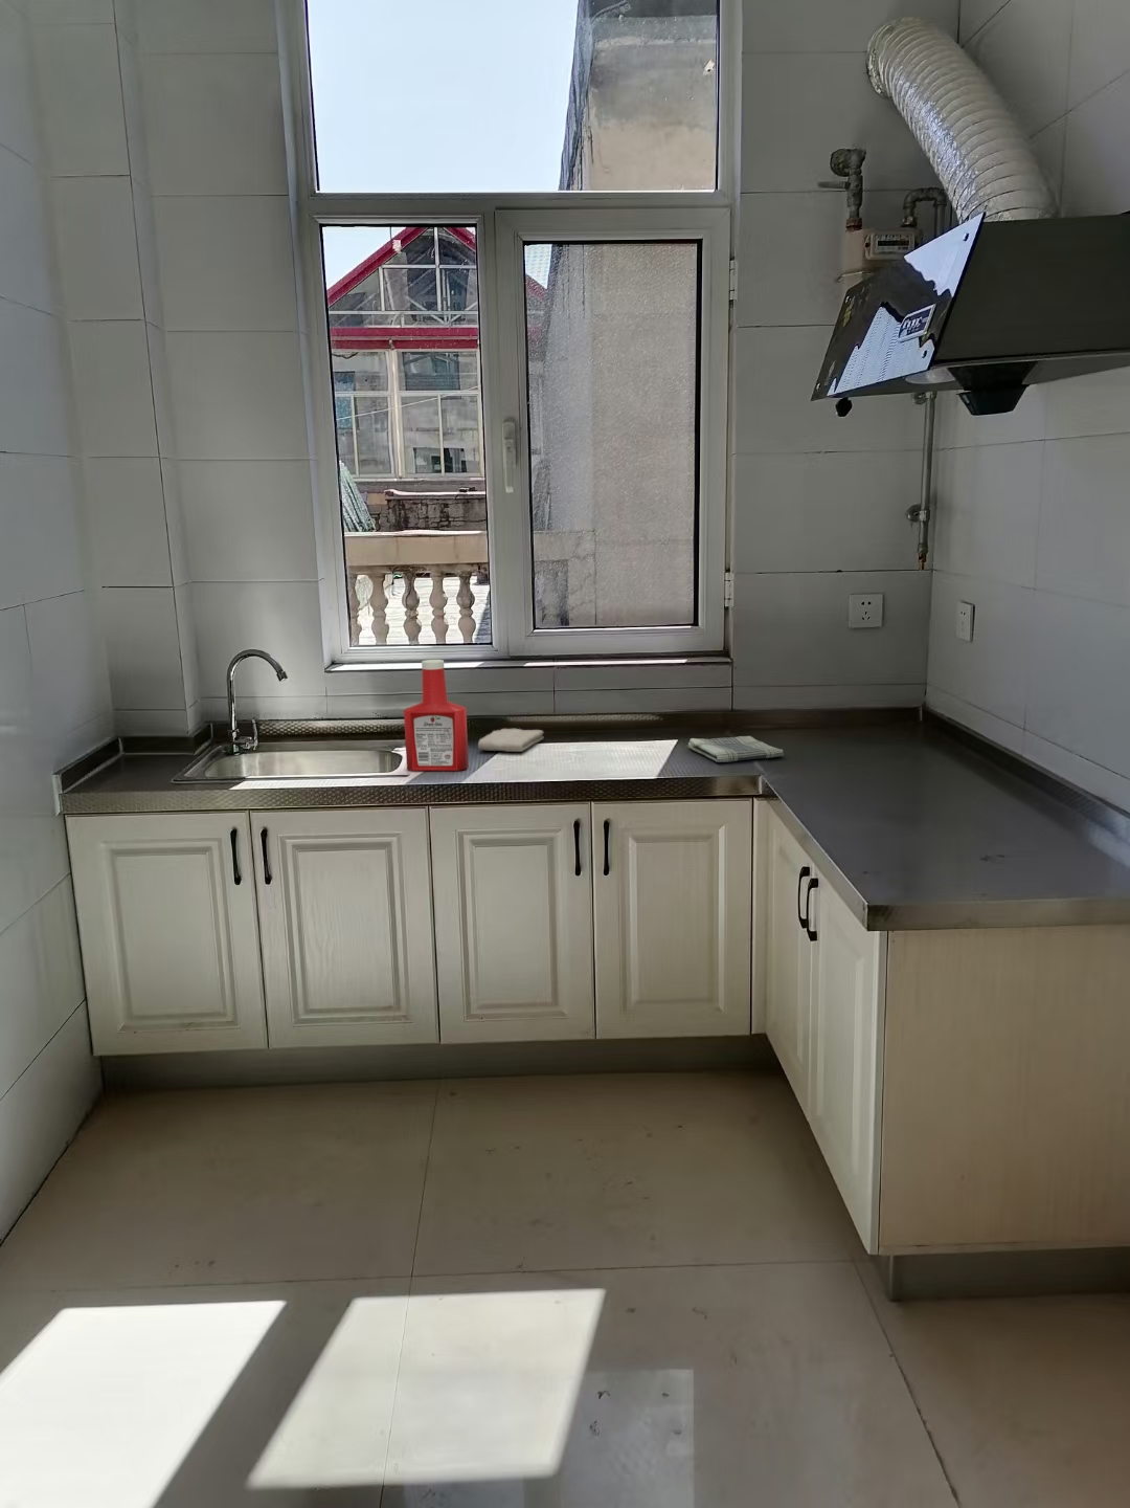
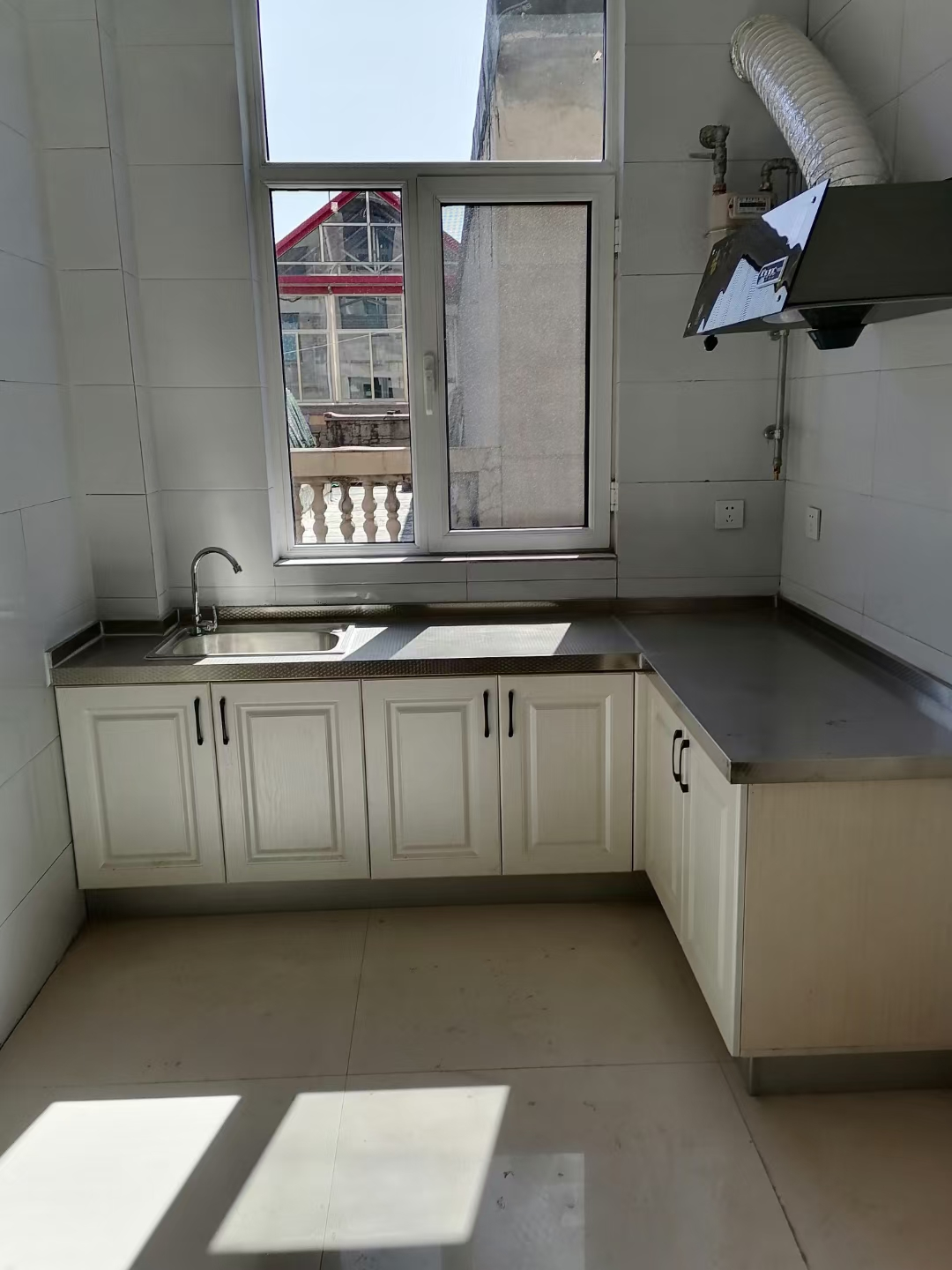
- dish towel (734, 747)
- washcloth (512, 740)
- soap bottle (436, 714)
